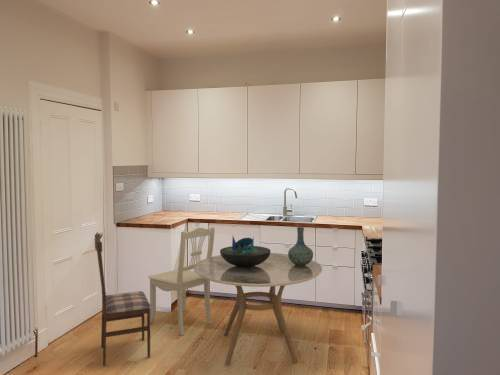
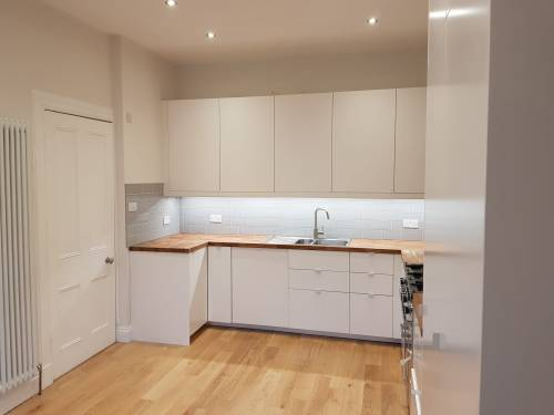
- dining chair (182, 274)
- vase (300, 246)
- dining chair (121, 294)
- dining table (257, 306)
- decorative bowl (245, 250)
